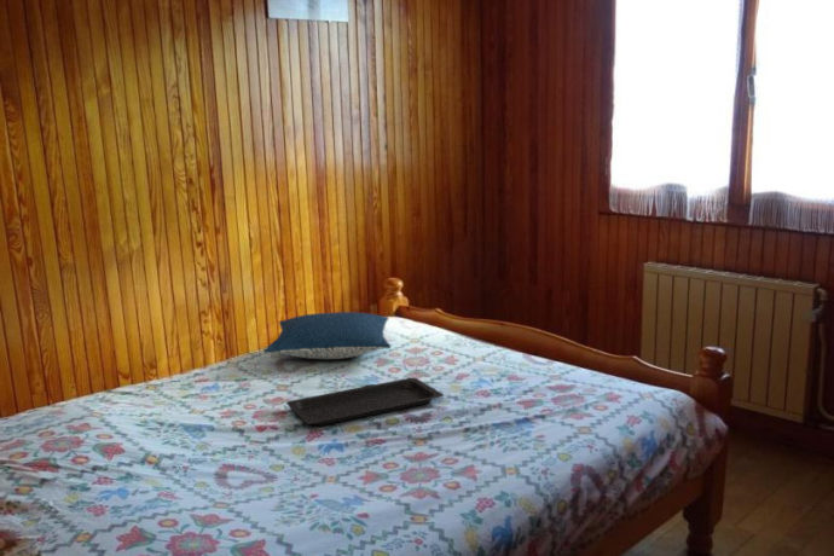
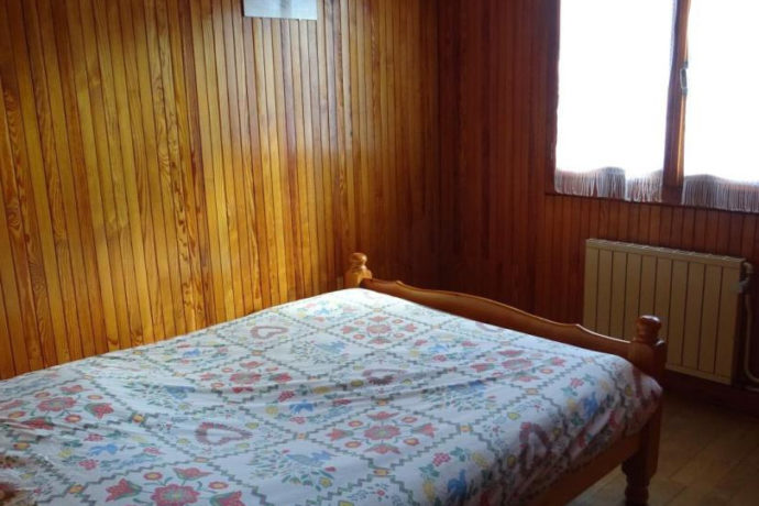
- pillow (330, 334)
- serving tray (365, 401)
